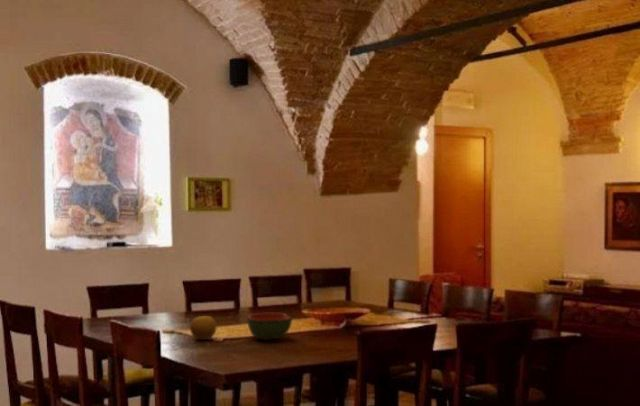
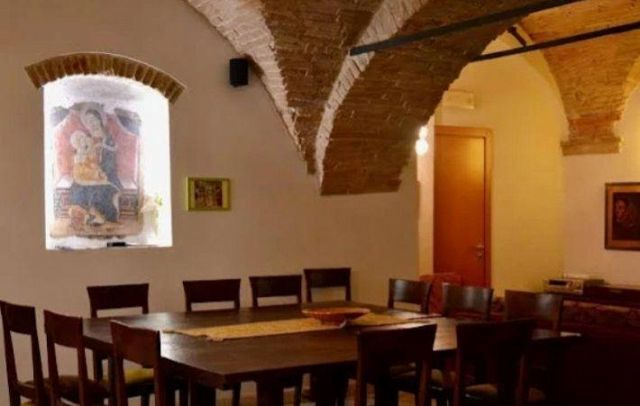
- bowl (268, 327)
- fruit (203, 327)
